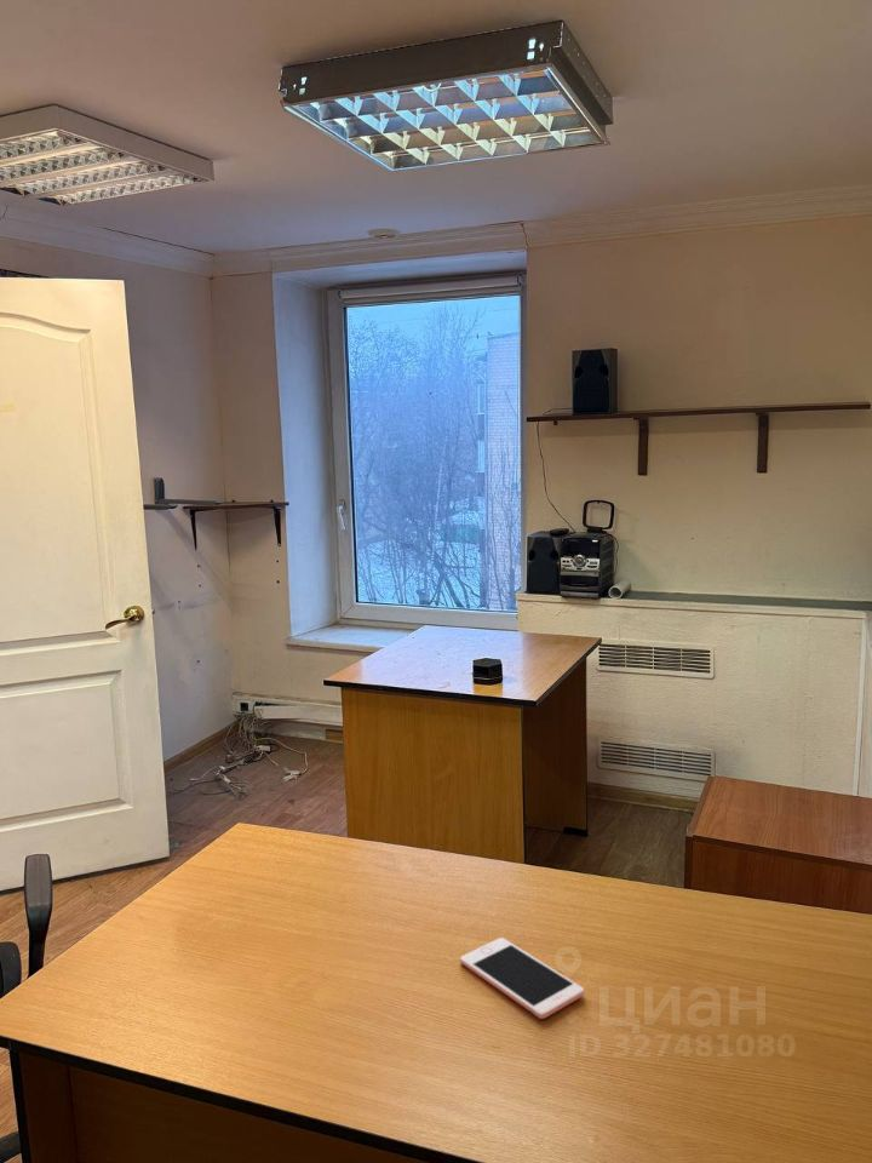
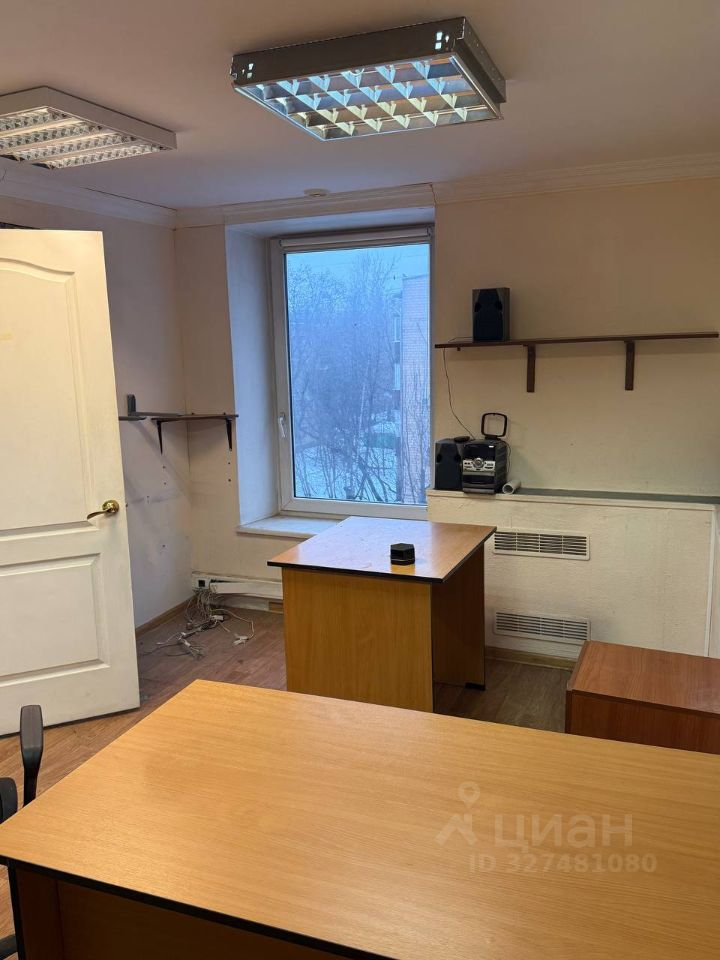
- cell phone (520, 975)
